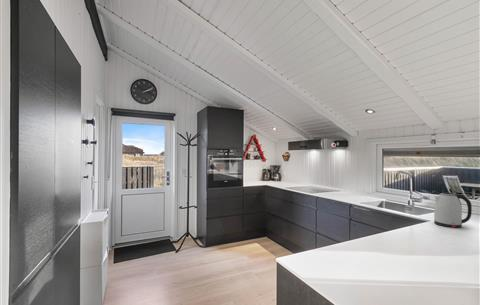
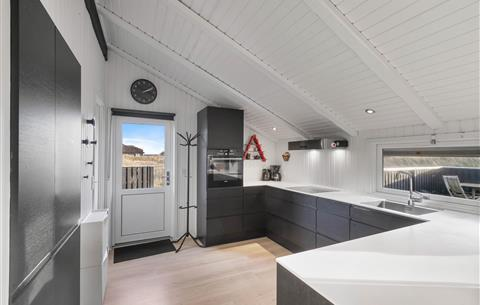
- kettle (452, 208)
